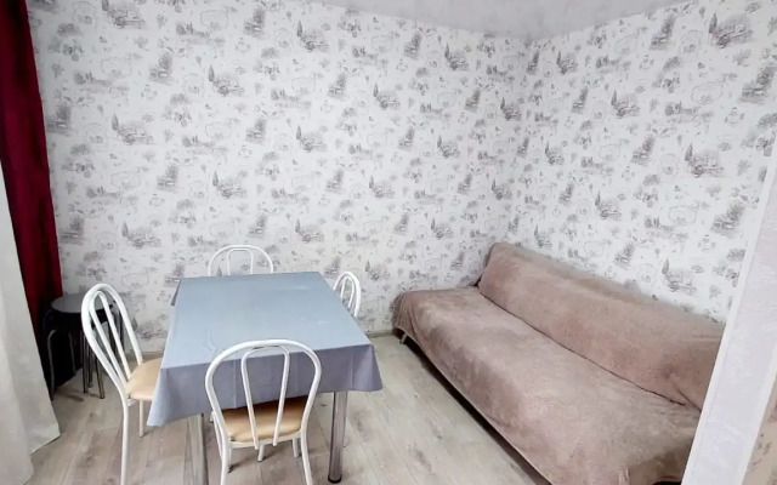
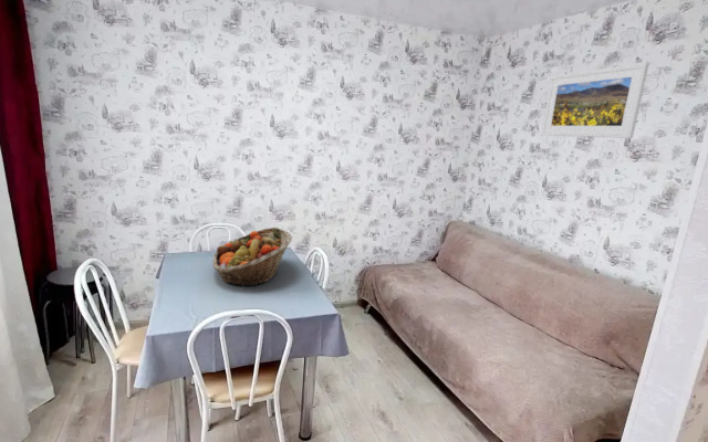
+ fruit basket (252, 254)
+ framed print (587, 104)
